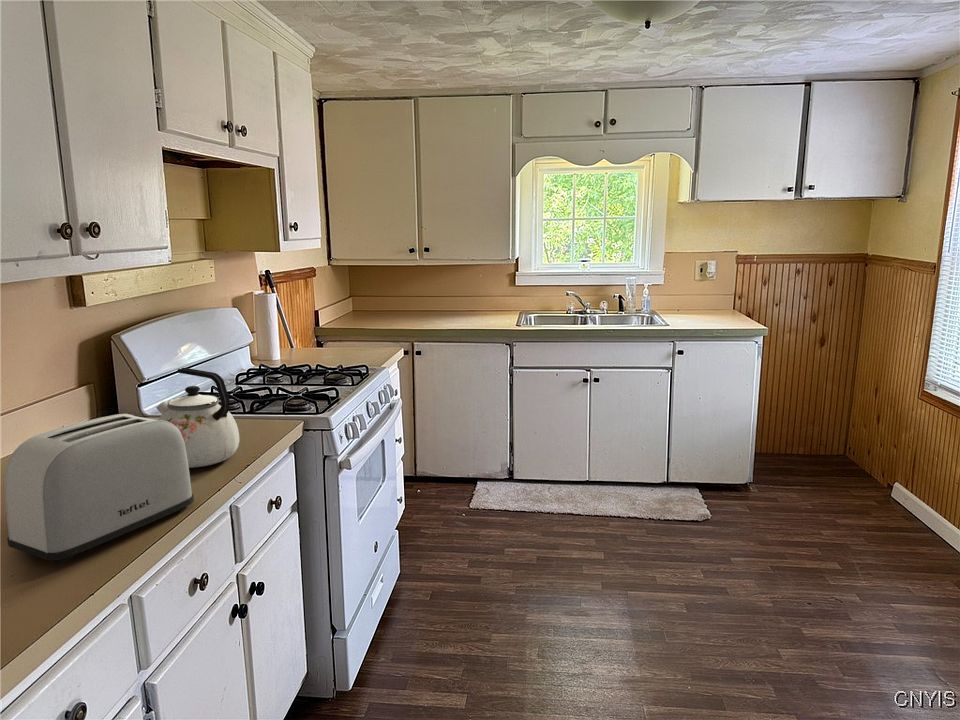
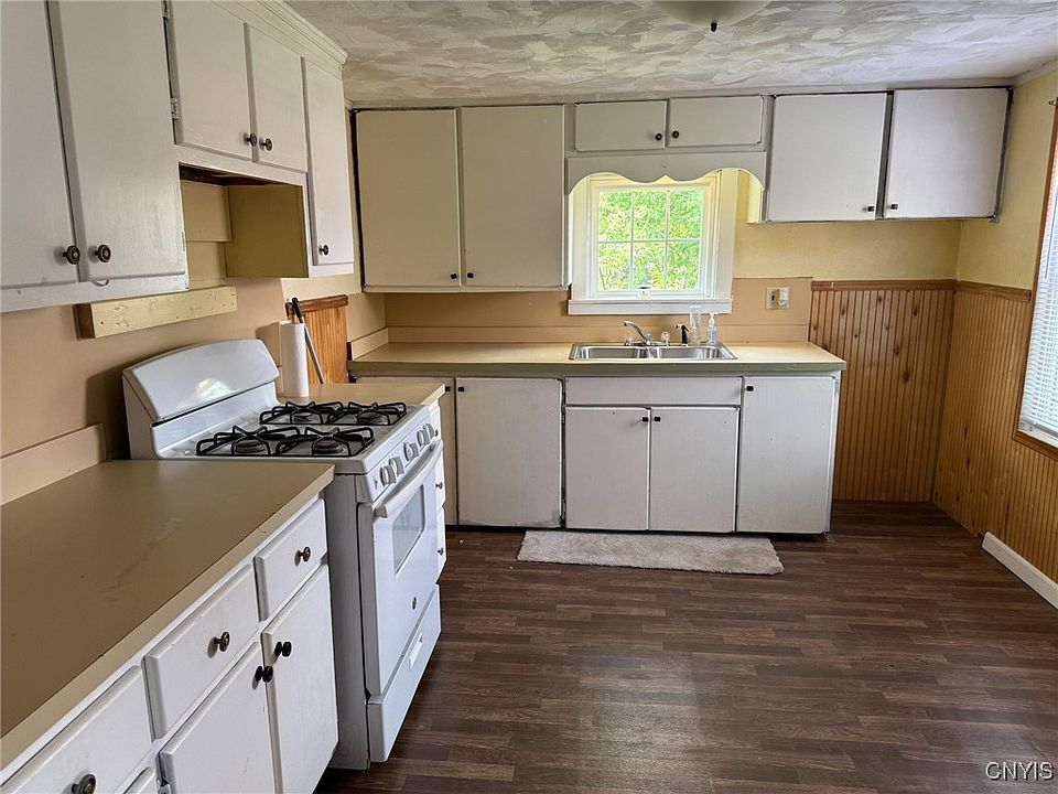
- toaster (107, 476)
- kettle (193, 415)
